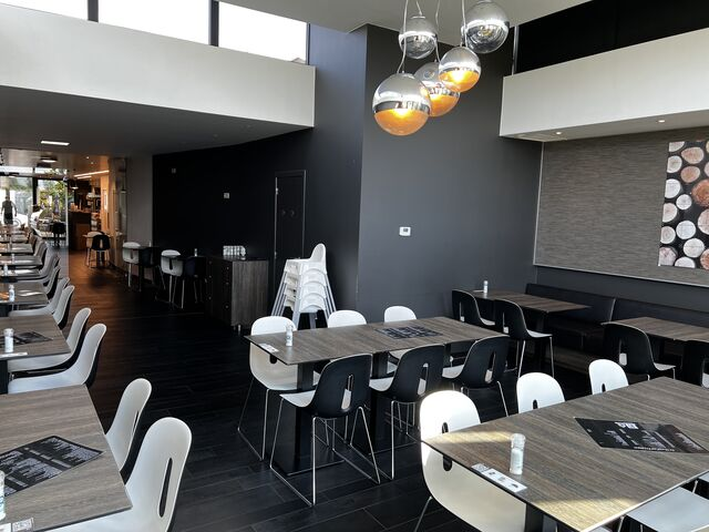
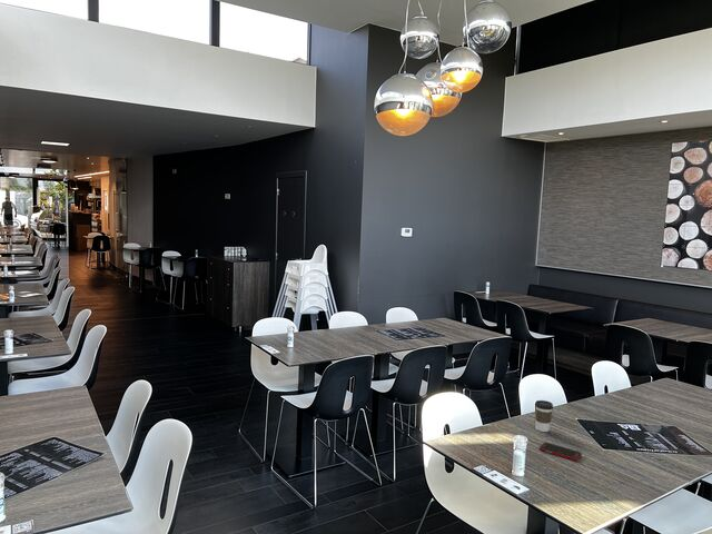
+ cell phone (560, 451)
+ coffee cup (543, 416)
